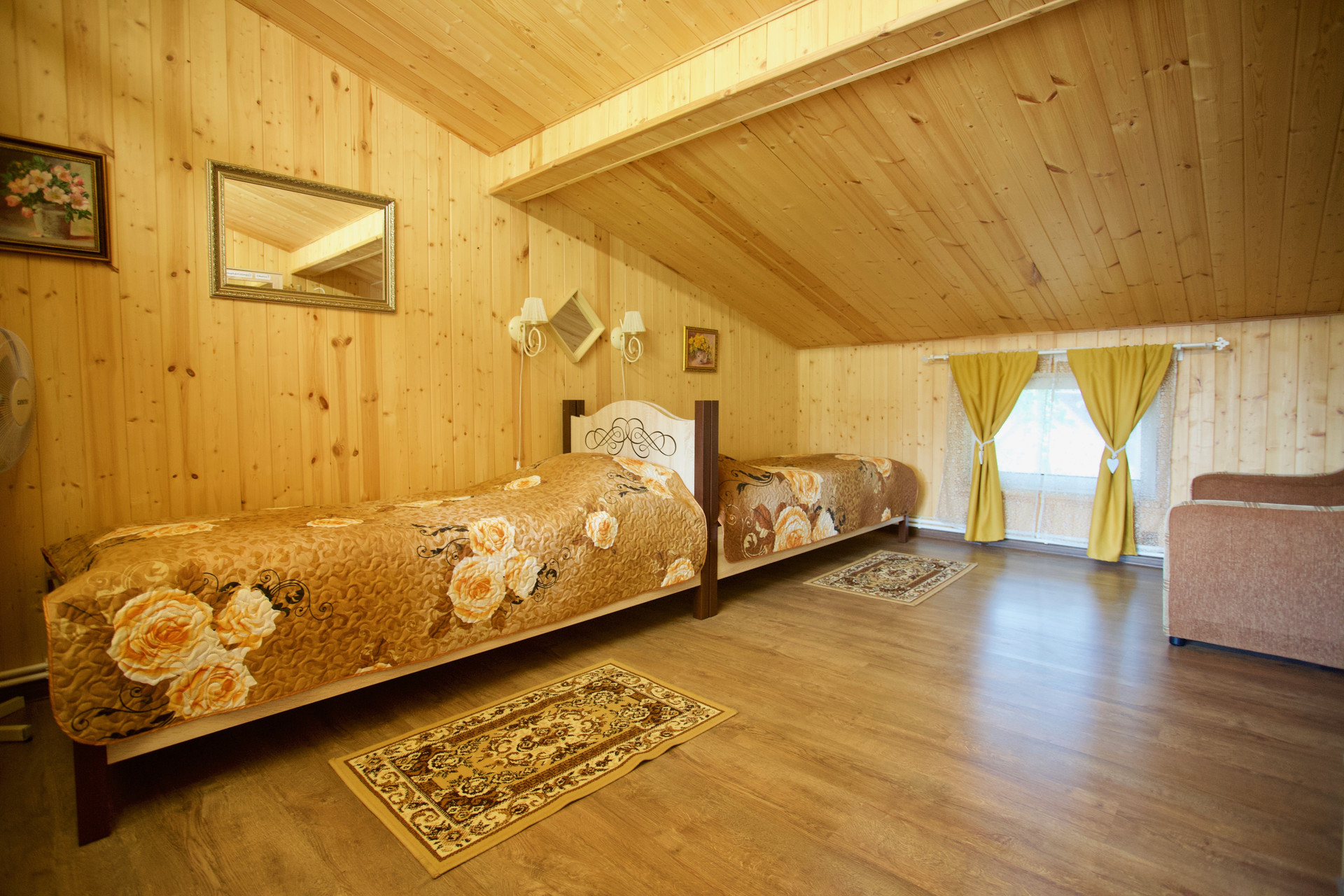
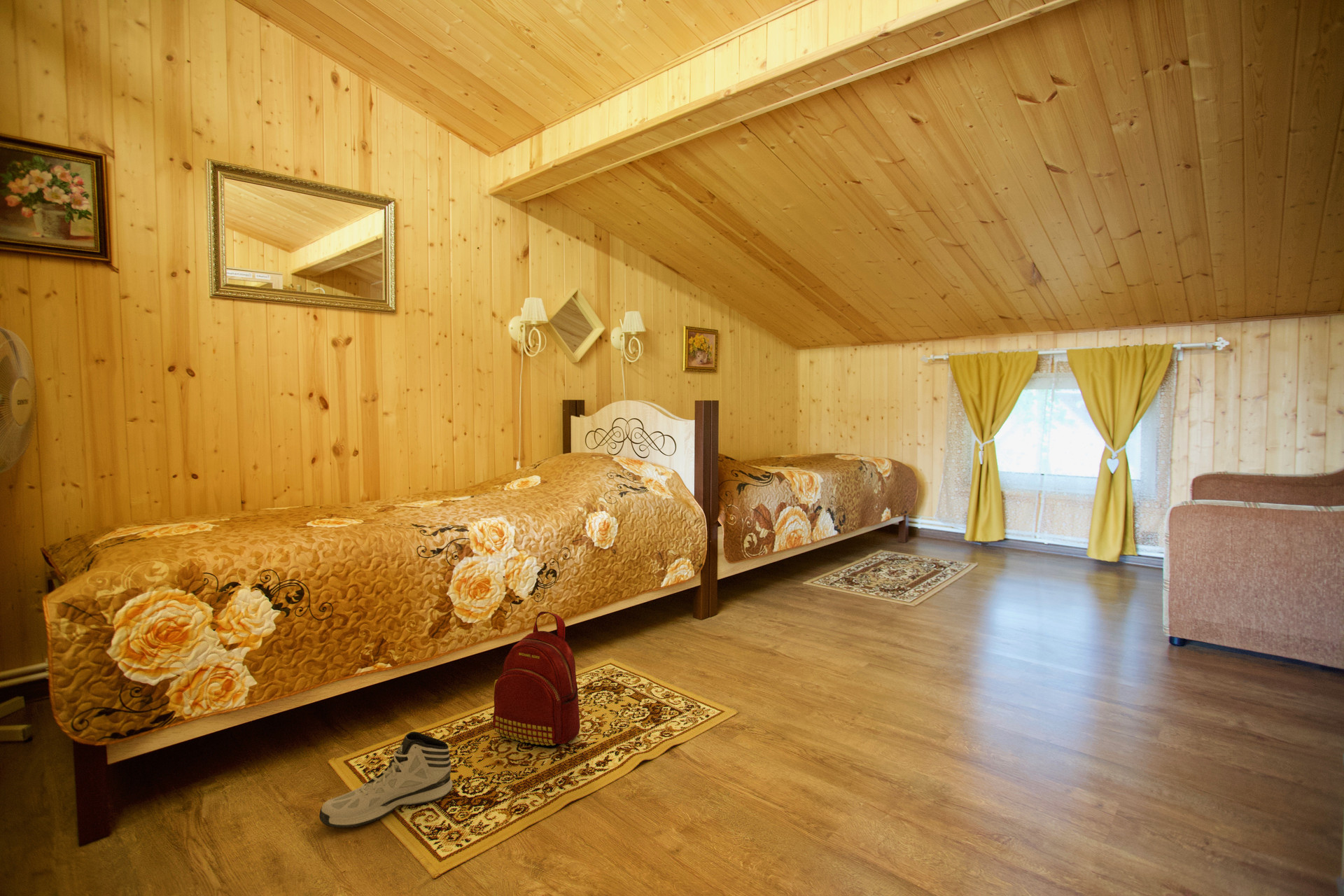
+ backpack (536, 676)
+ sneaker (388, 771)
